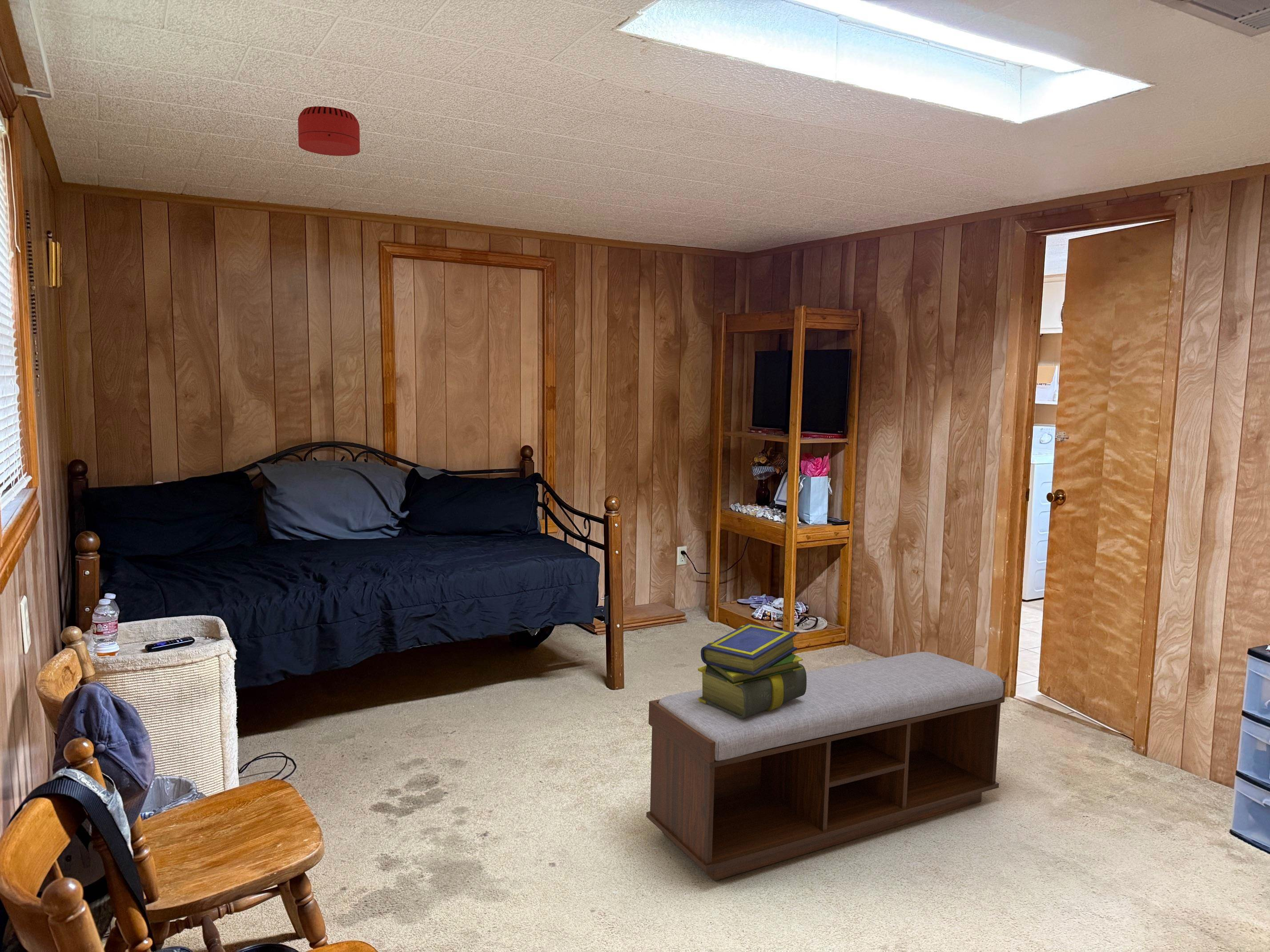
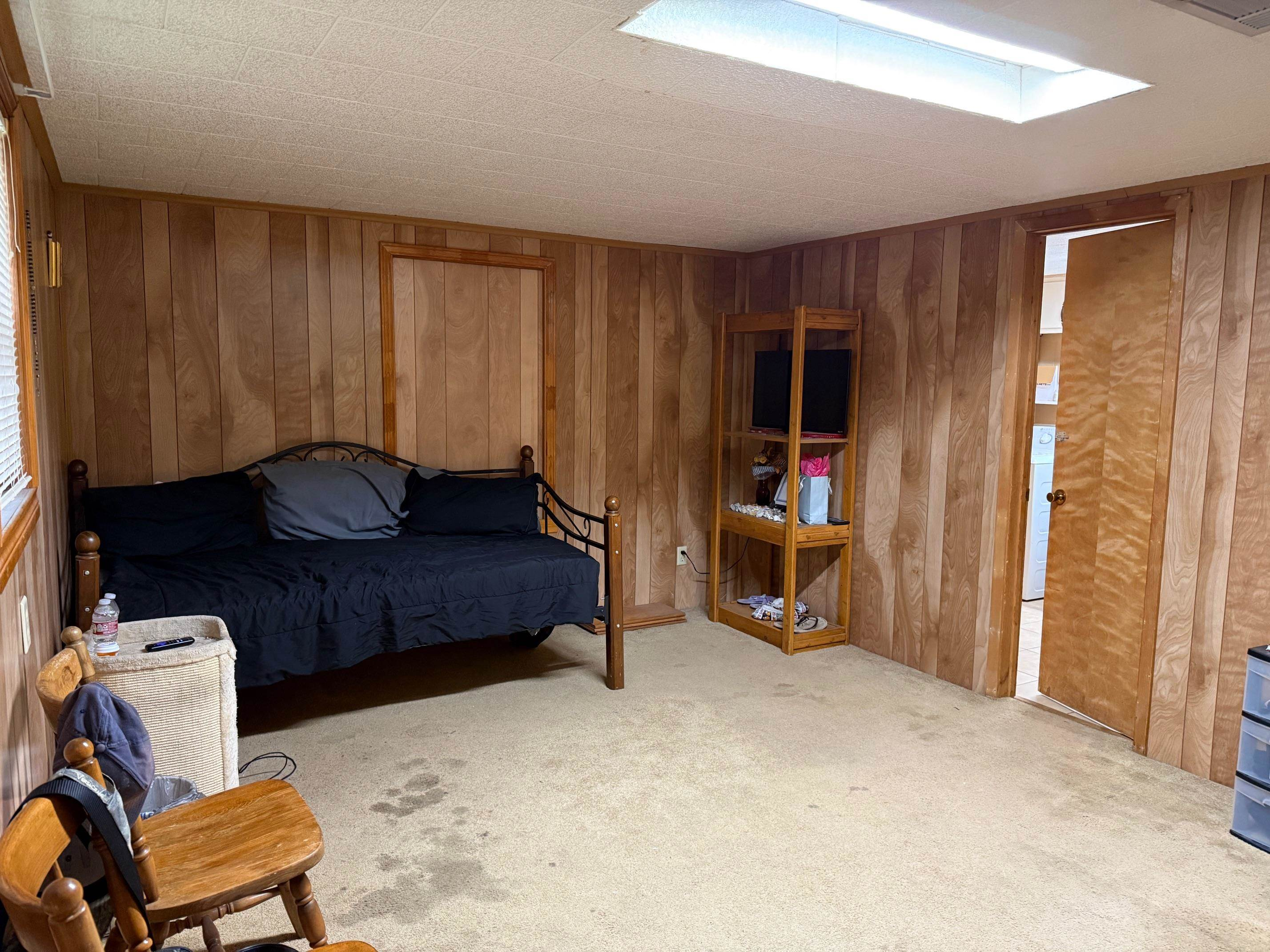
- smoke detector (329, 131)
- bench (834, 750)
- stack of books (752, 668)
